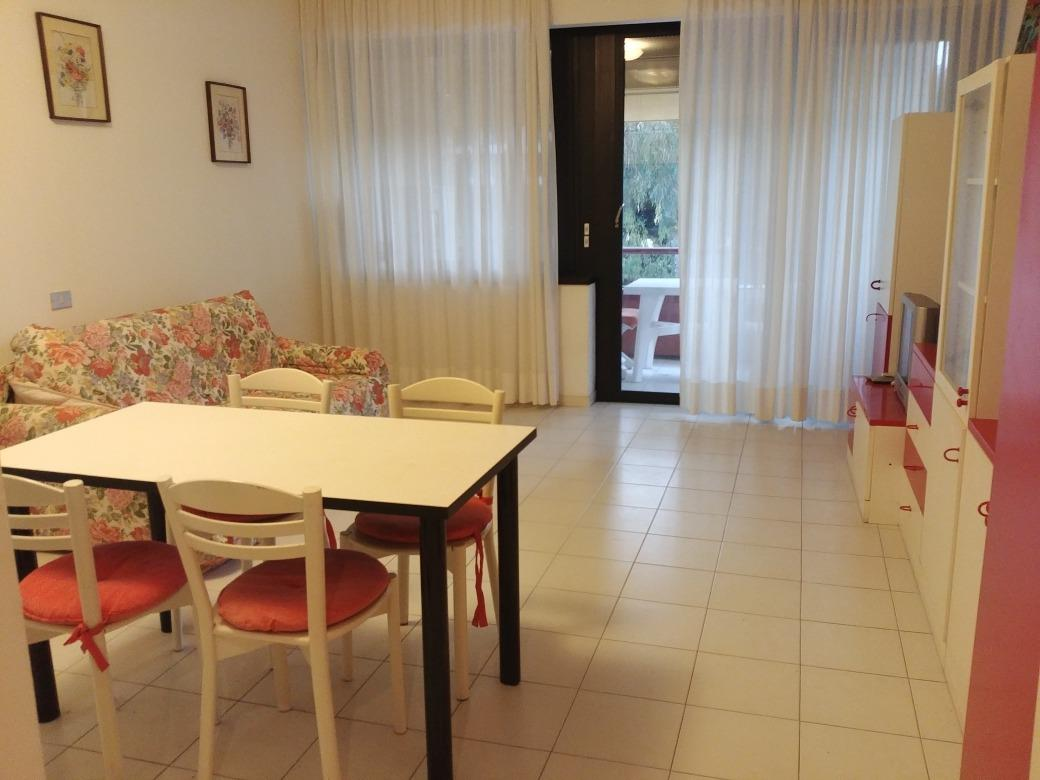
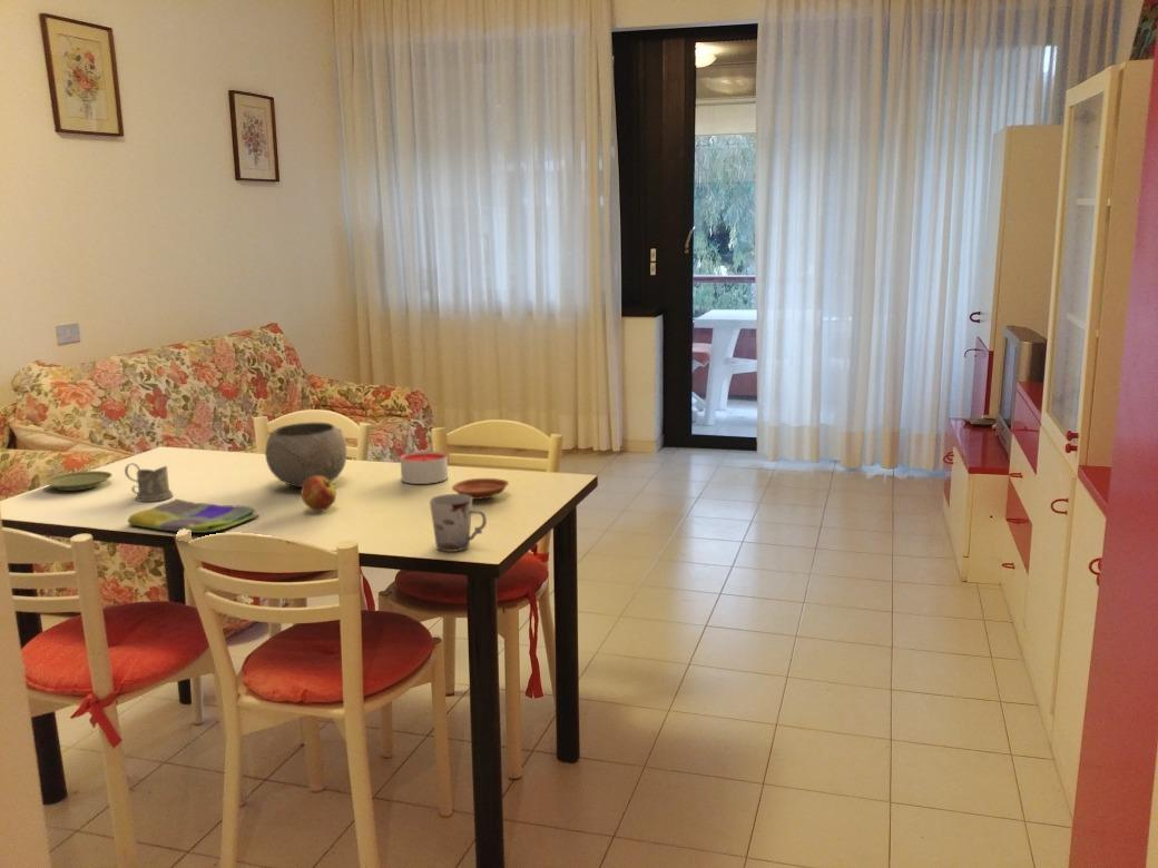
+ plate (79, 481)
+ candle (424, 466)
+ dish towel (192, 515)
+ apple (318, 493)
+ cup (459, 523)
+ plate (480, 490)
+ tea glass holder (147, 480)
+ bowl (306, 455)
